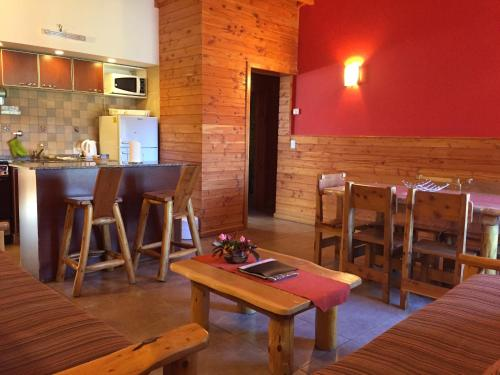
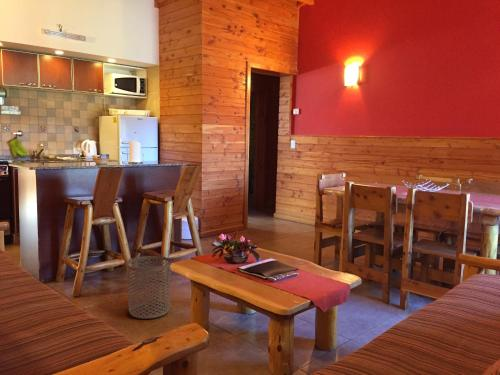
+ waste bin (149, 286)
